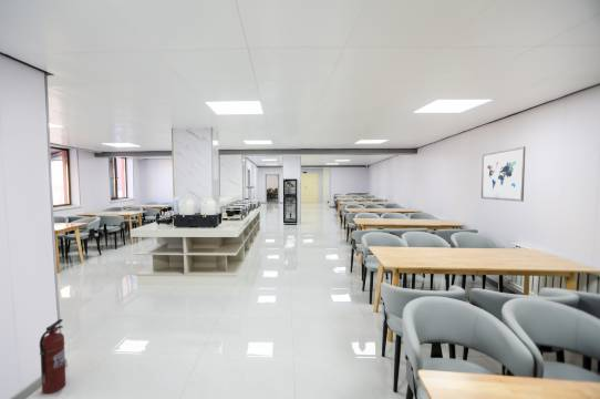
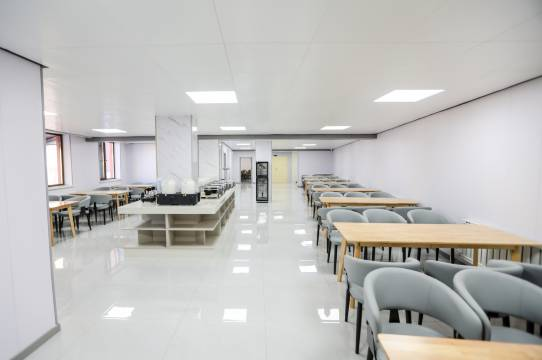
- wall art (500, 175)
- fire extinguisher (52, 356)
